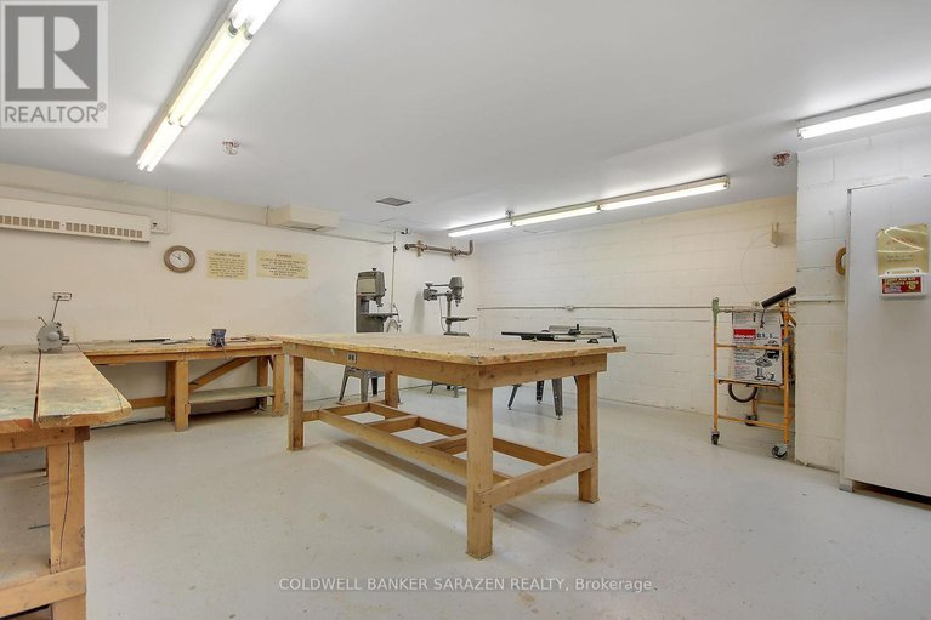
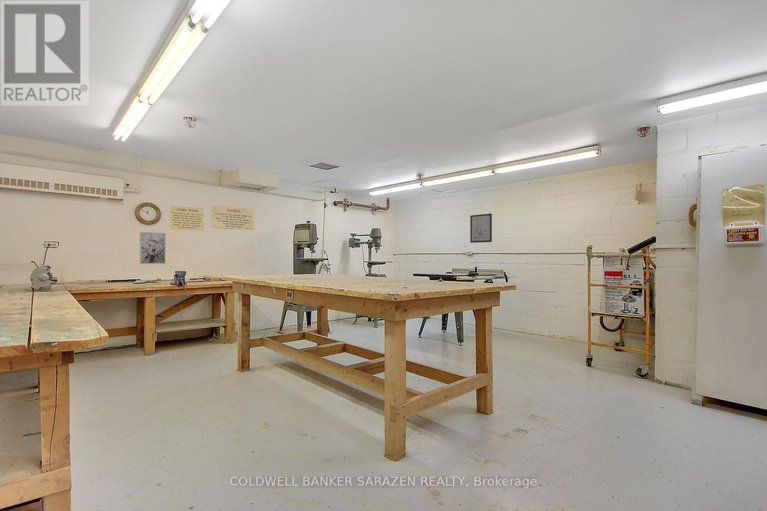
+ wall art (153, 248)
+ wall art (480, 228)
